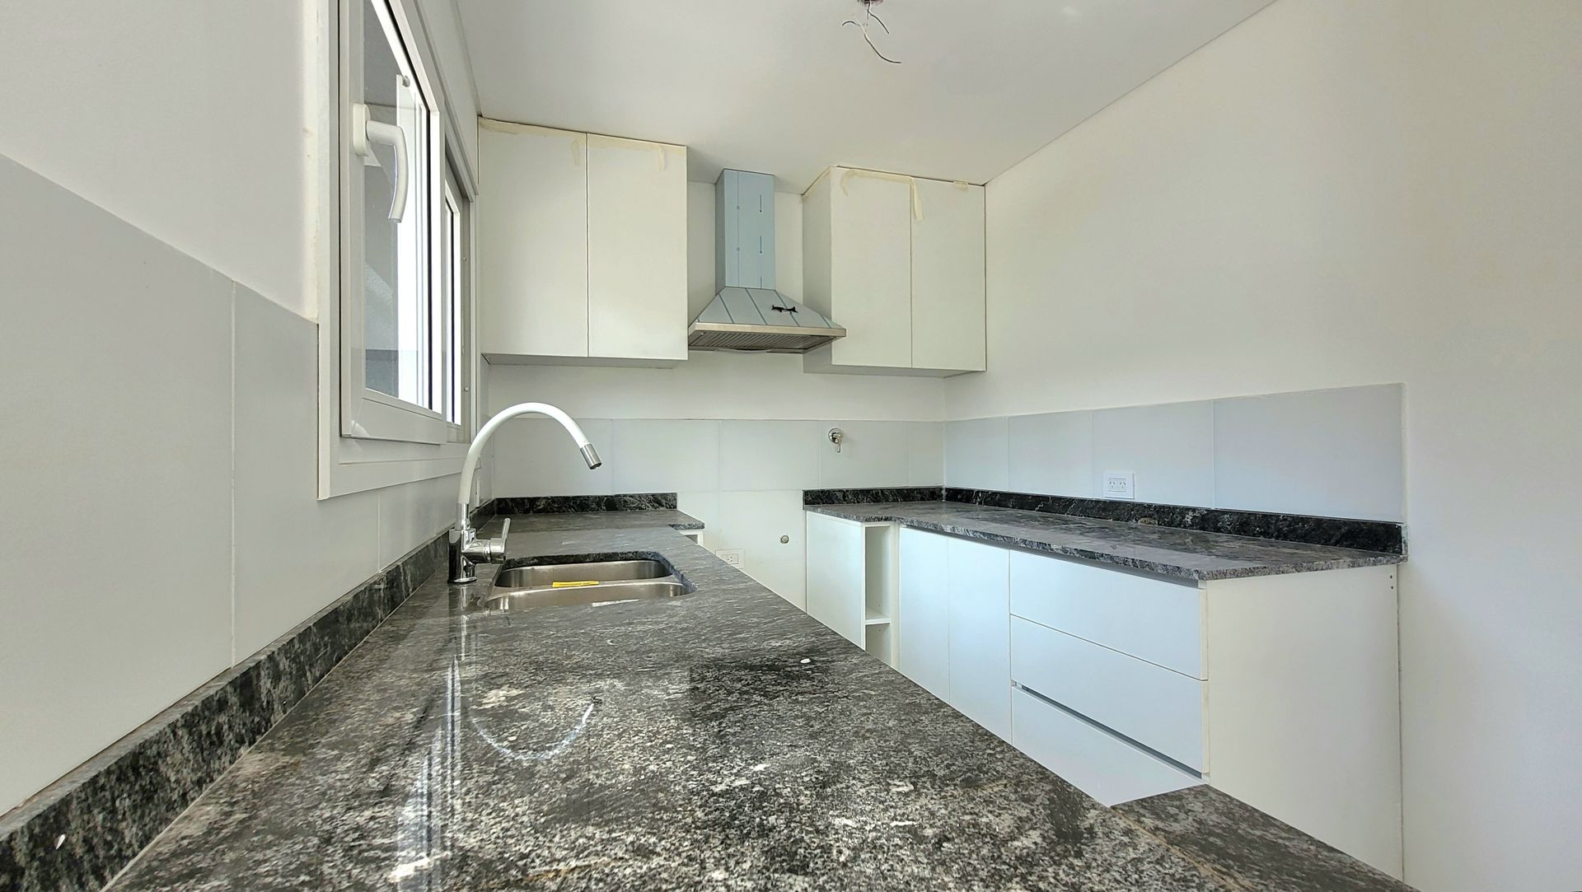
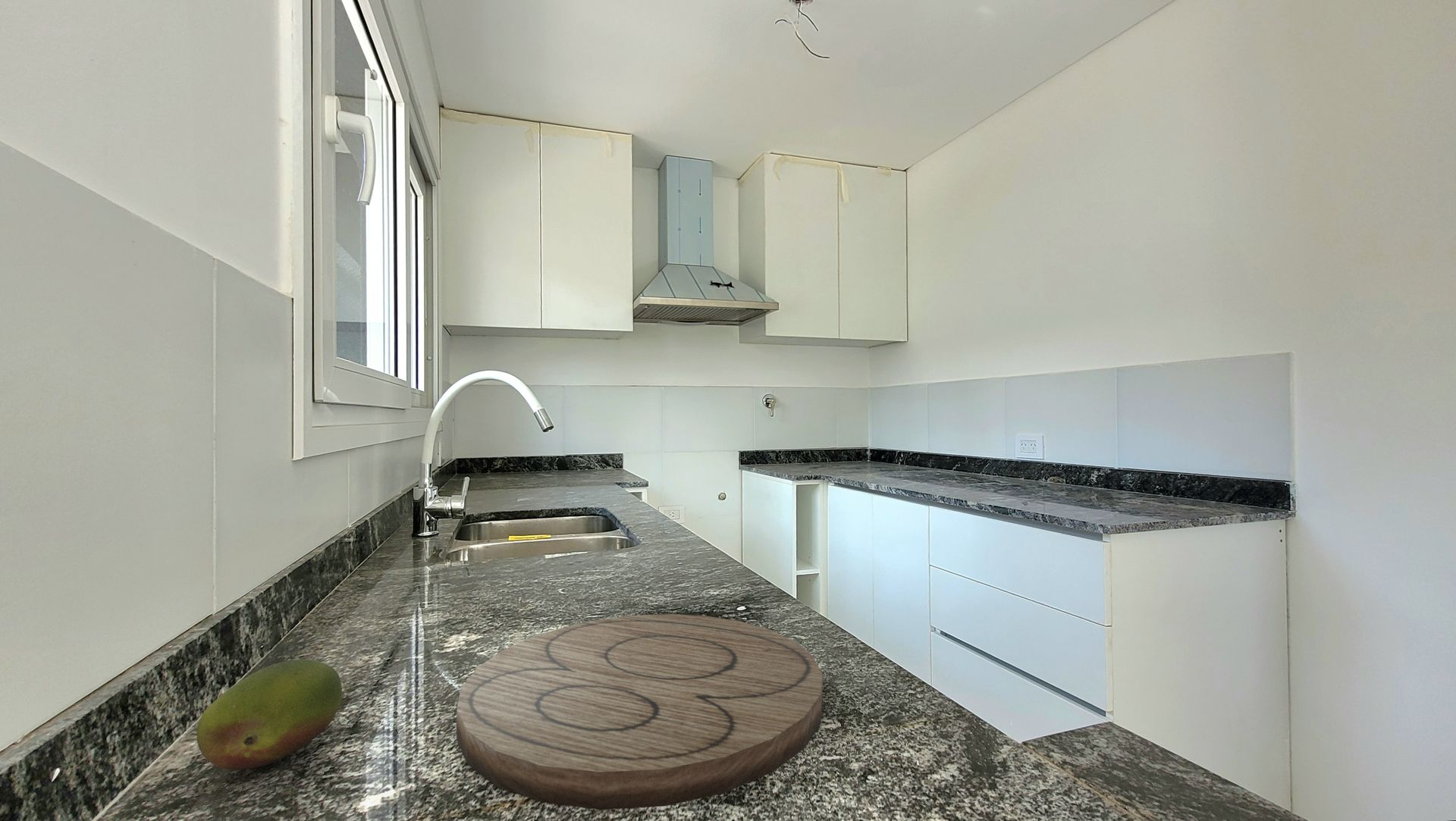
+ cutting board (647, 683)
+ fruit (278, 708)
